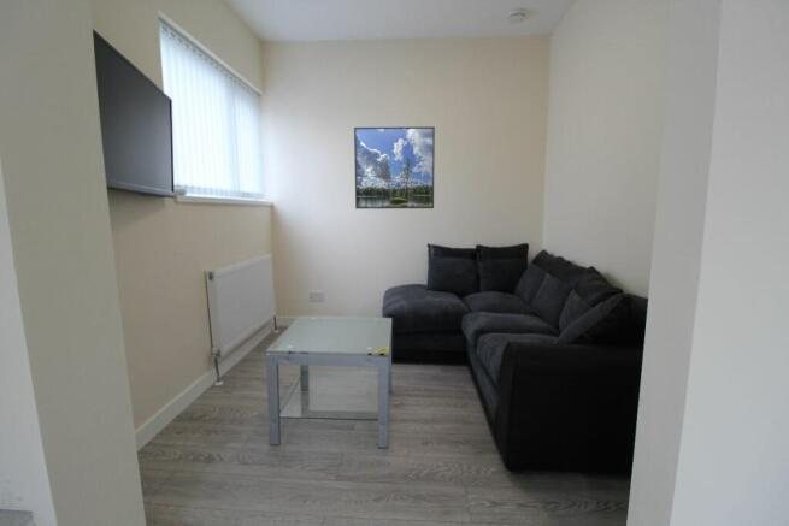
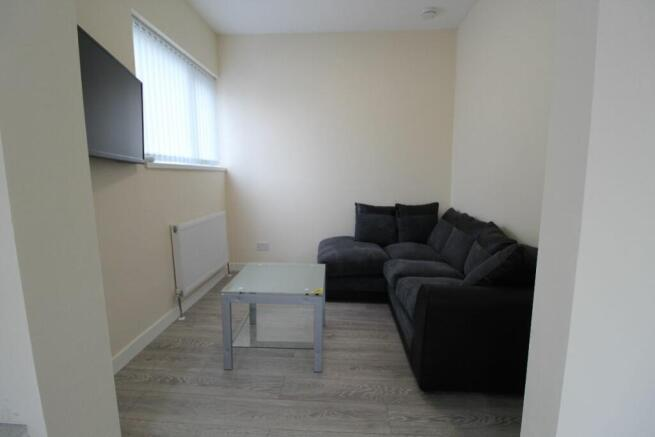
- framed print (394, 169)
